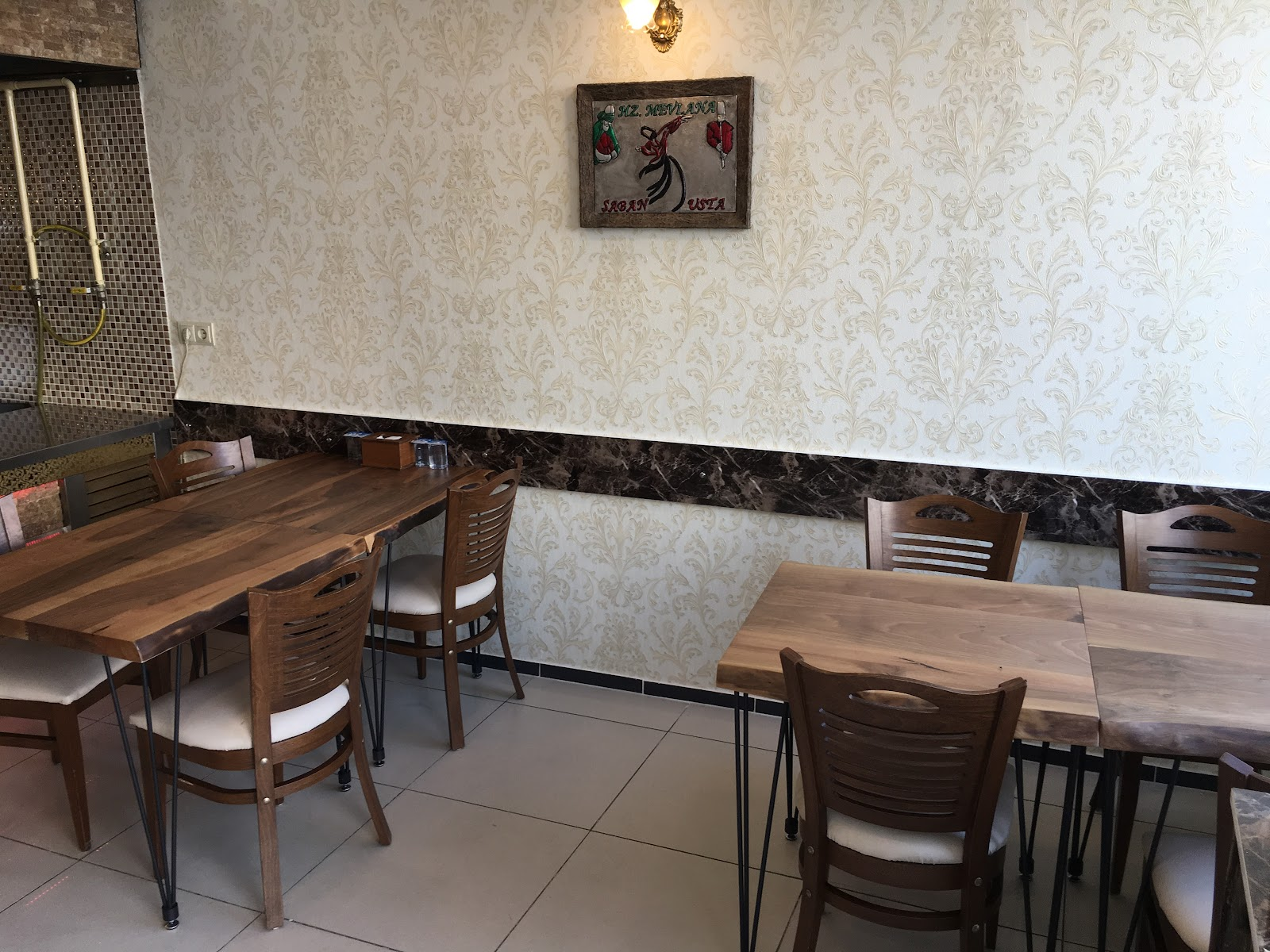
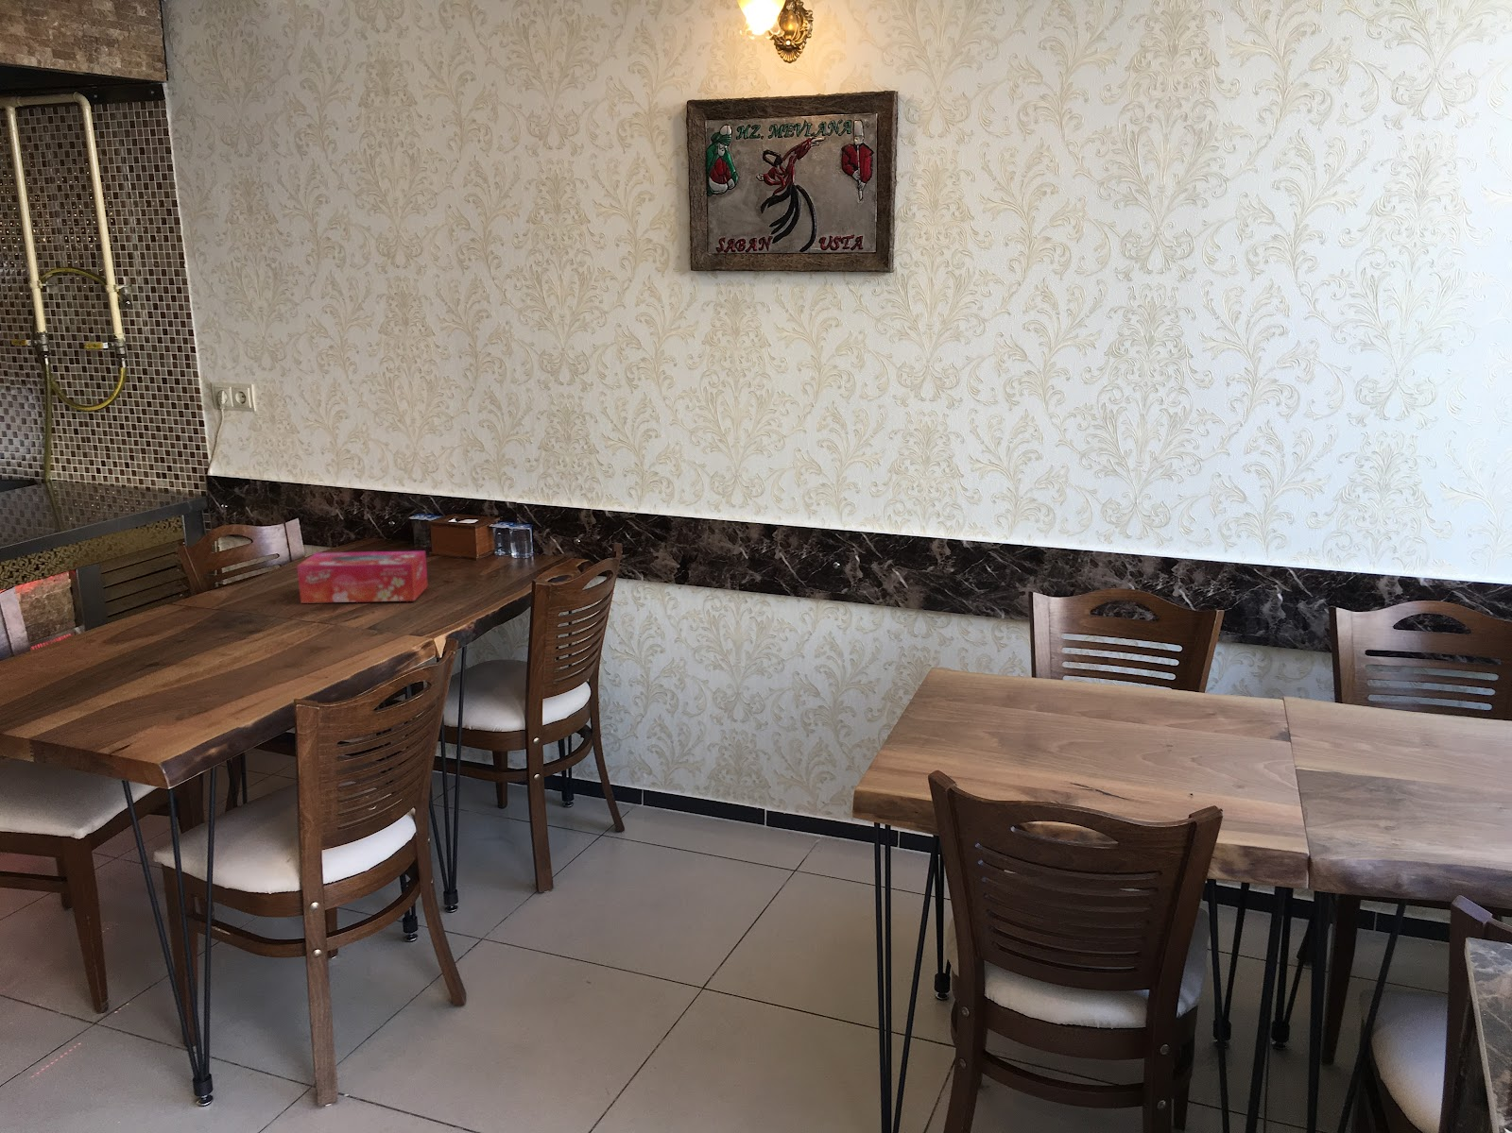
+ tissue box (364, 576)
